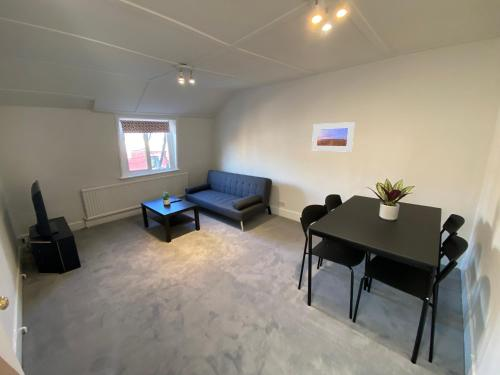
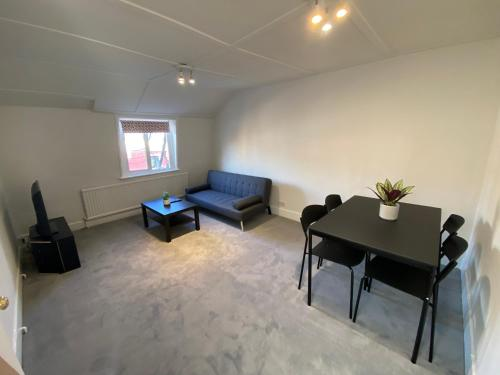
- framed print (331, 137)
